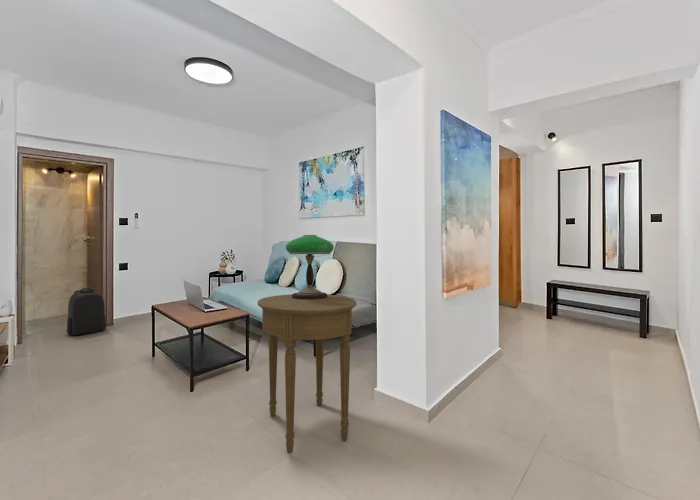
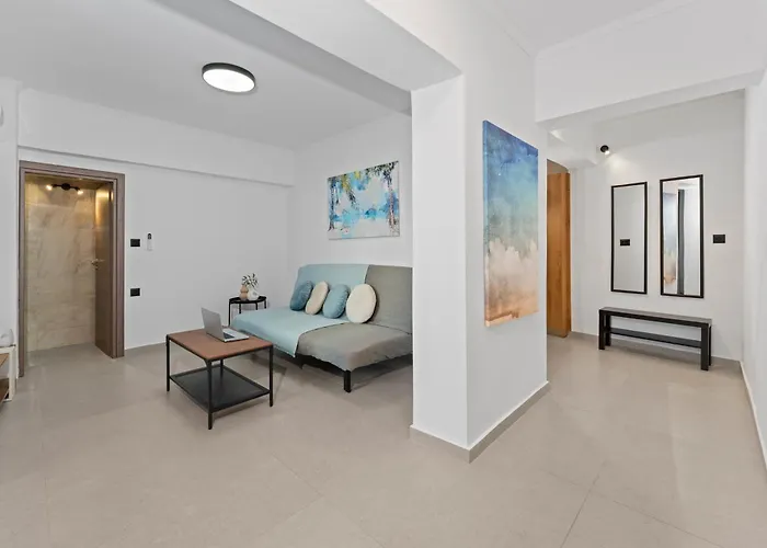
- table lamp (309, 265)
- backpack (86, 309)
- side table (316, 363)
